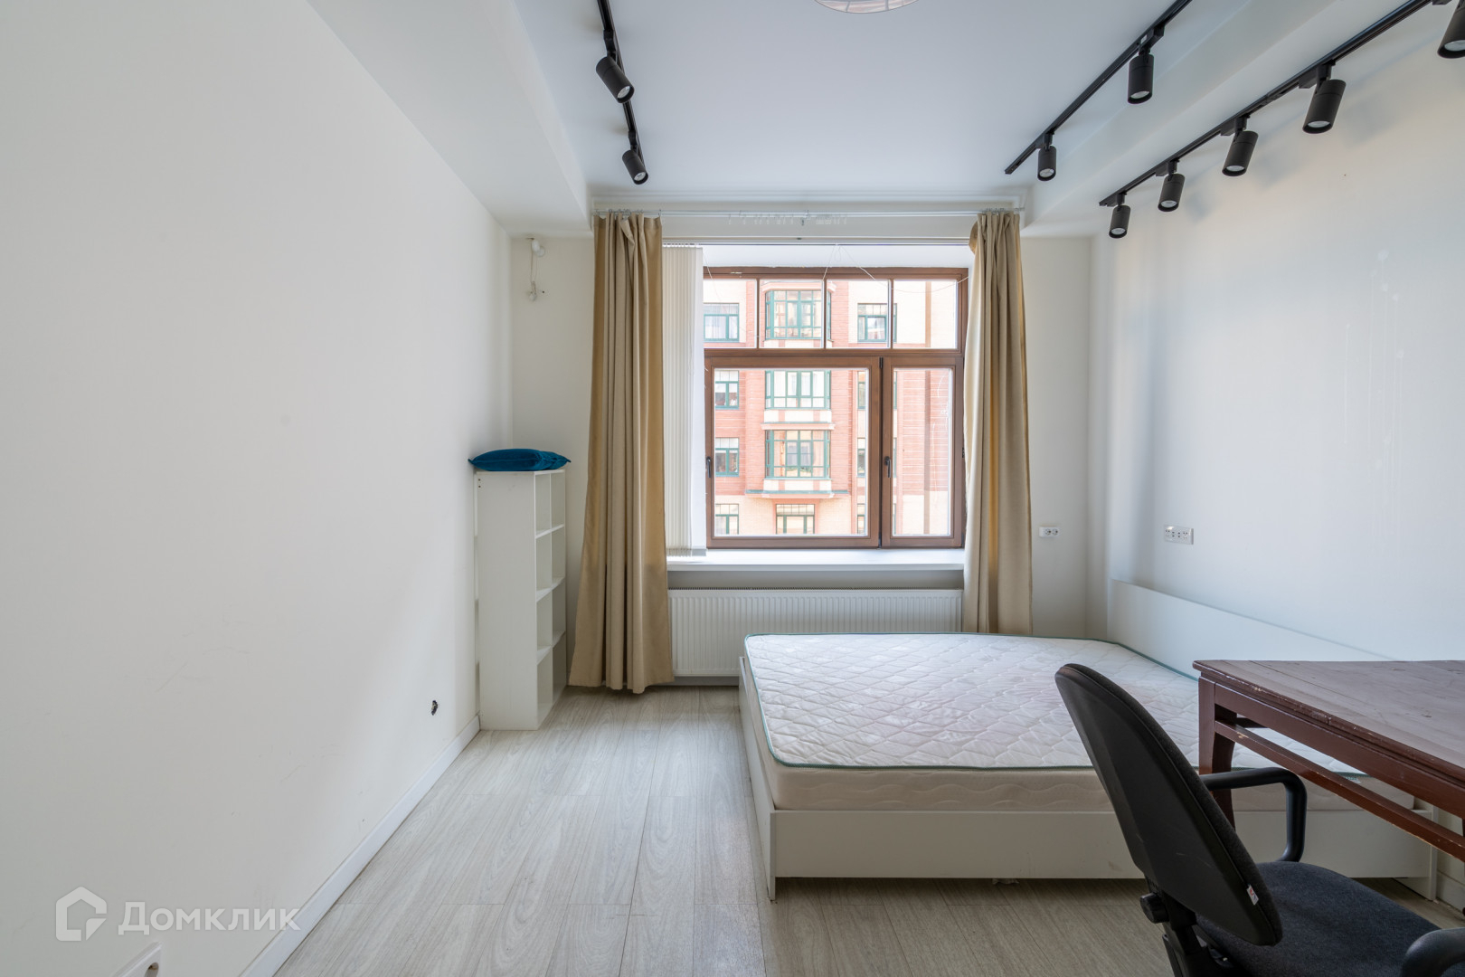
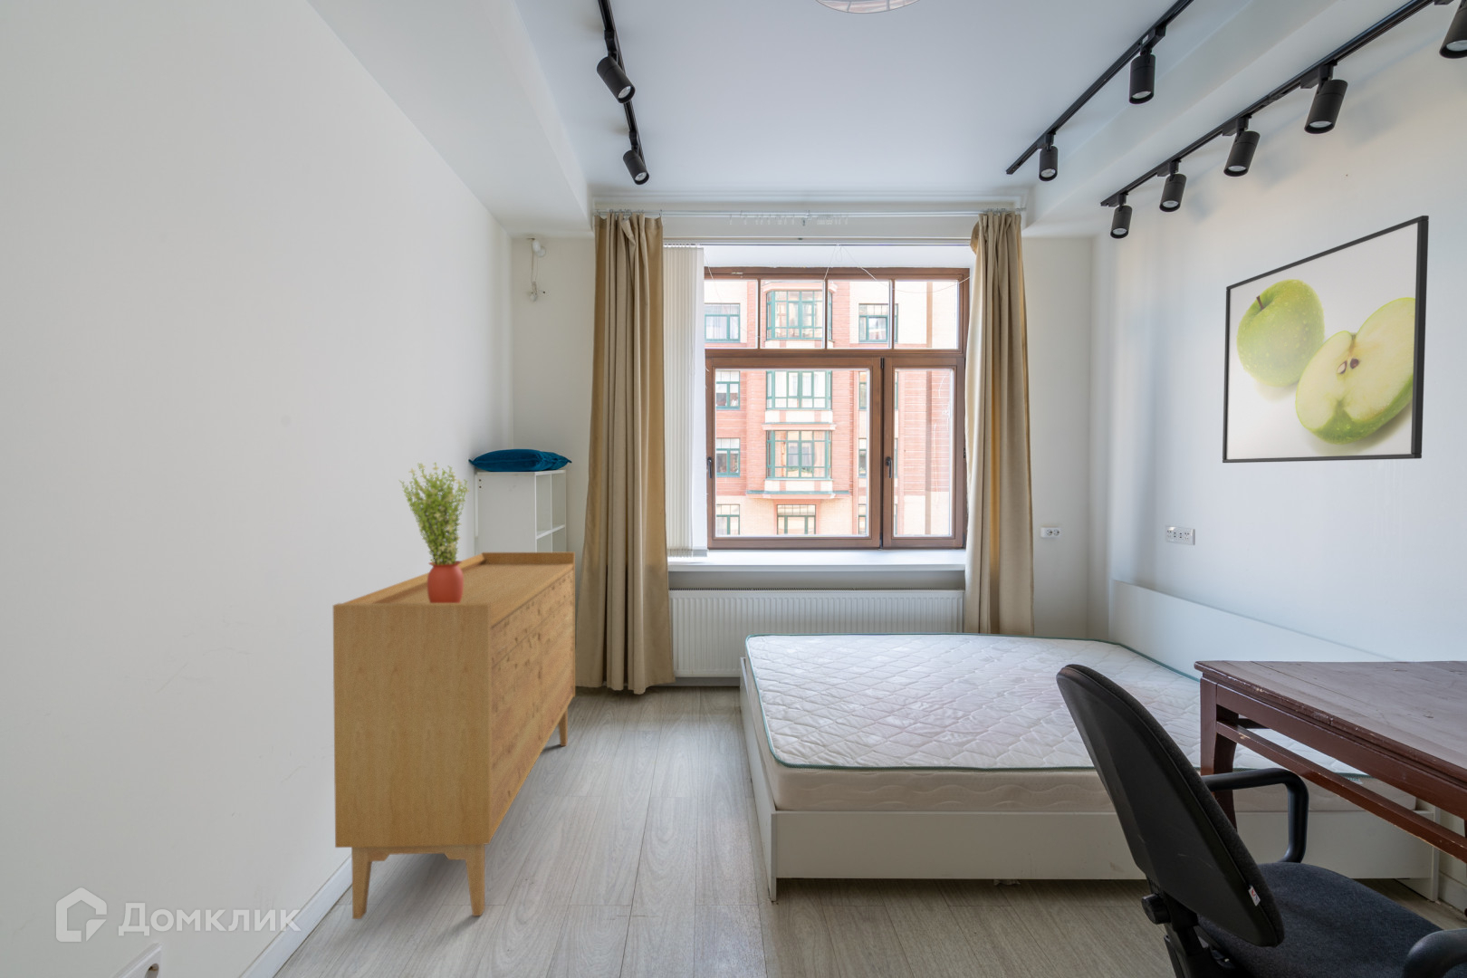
+ sideboard (486, 691)
+ potted plant (434, 538)
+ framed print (1309, 359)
